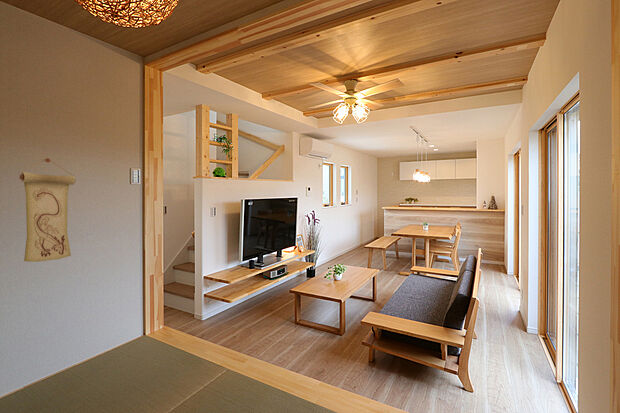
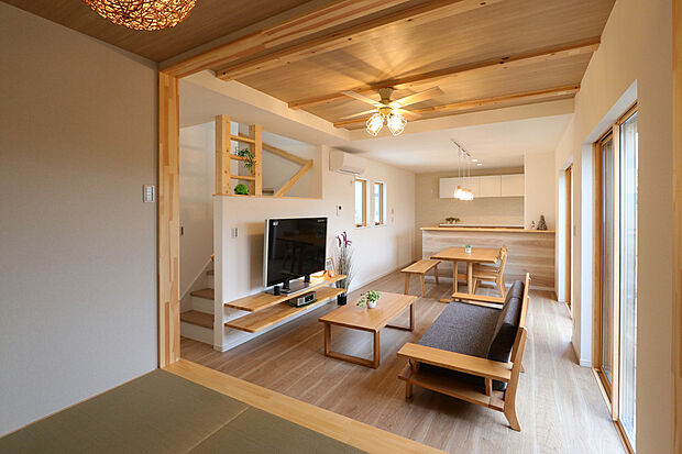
- wall scroll (49, 209)
